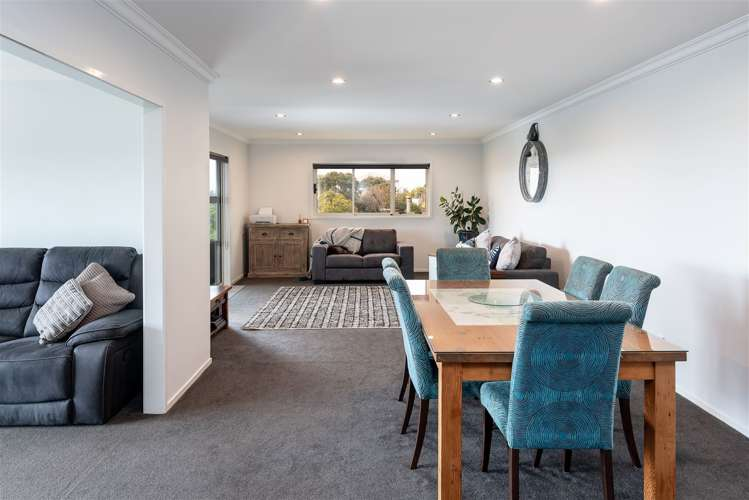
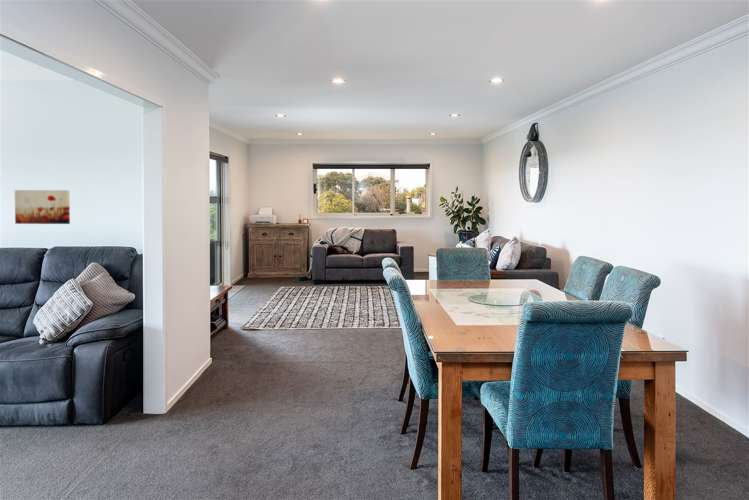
+ wall art (42, 207)
